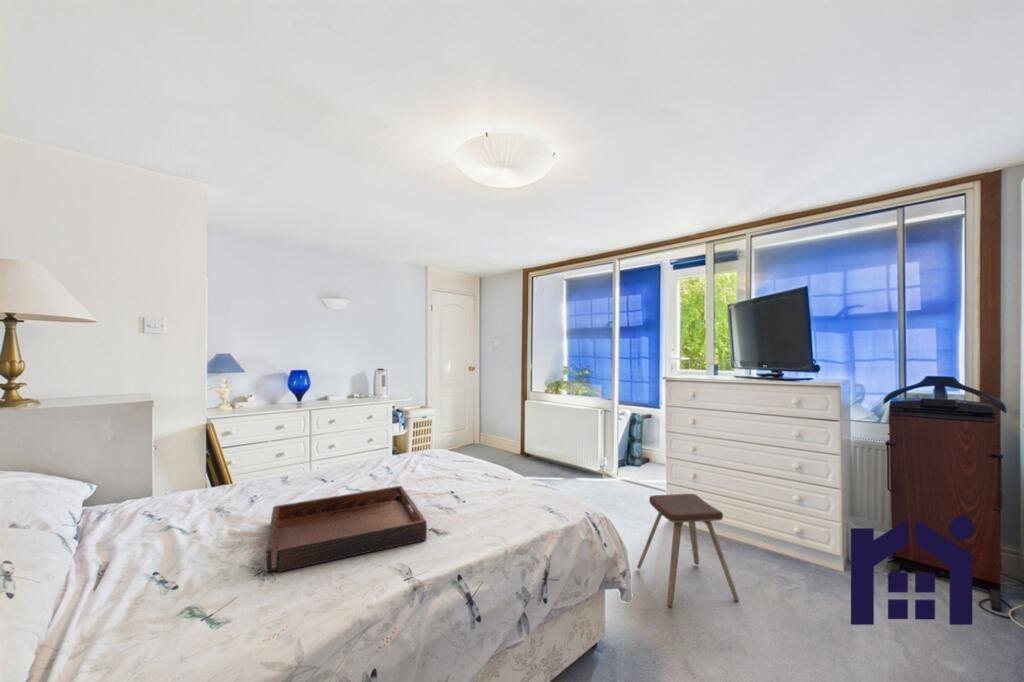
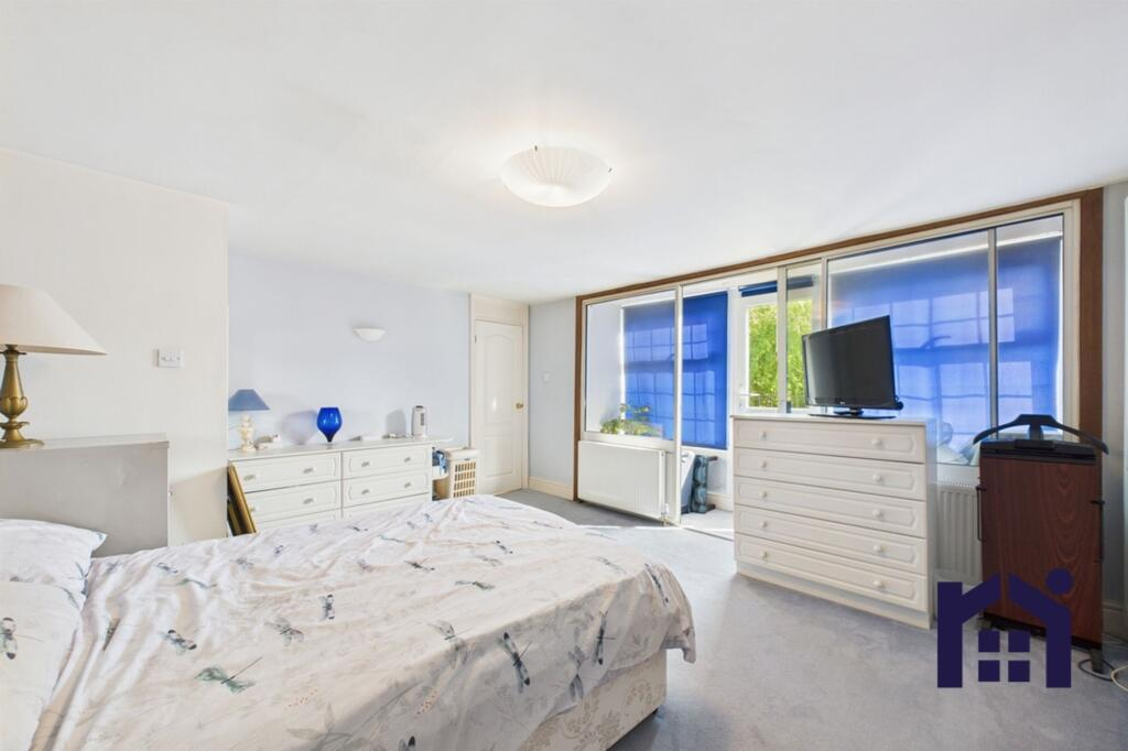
- music stool (679, 543)
- serving tray (346, 521)
